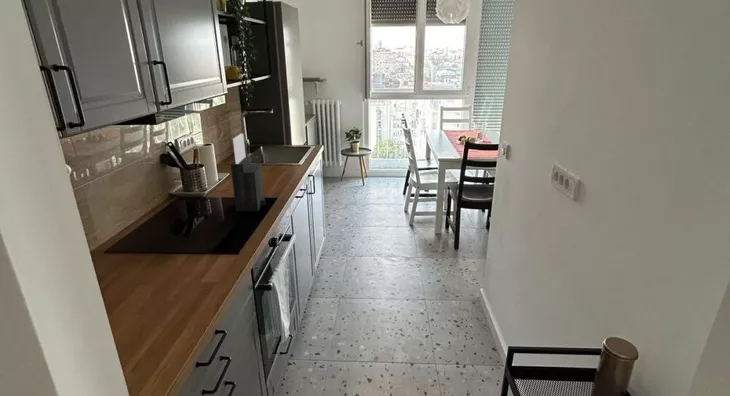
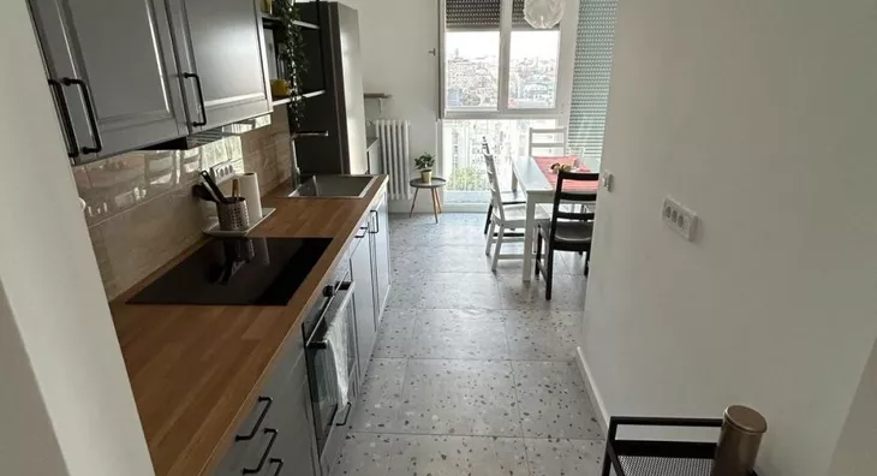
- knife block (249, 171)
